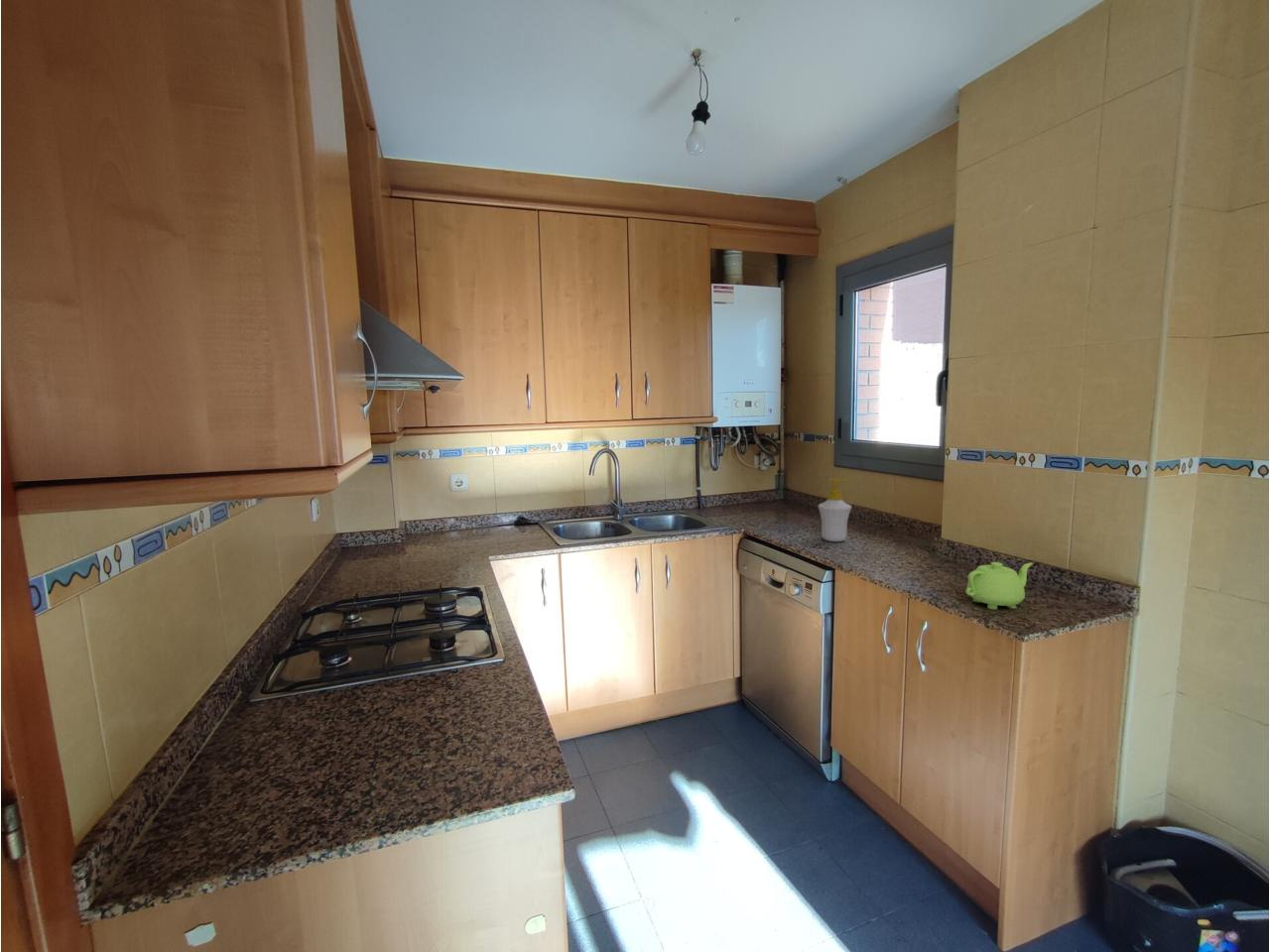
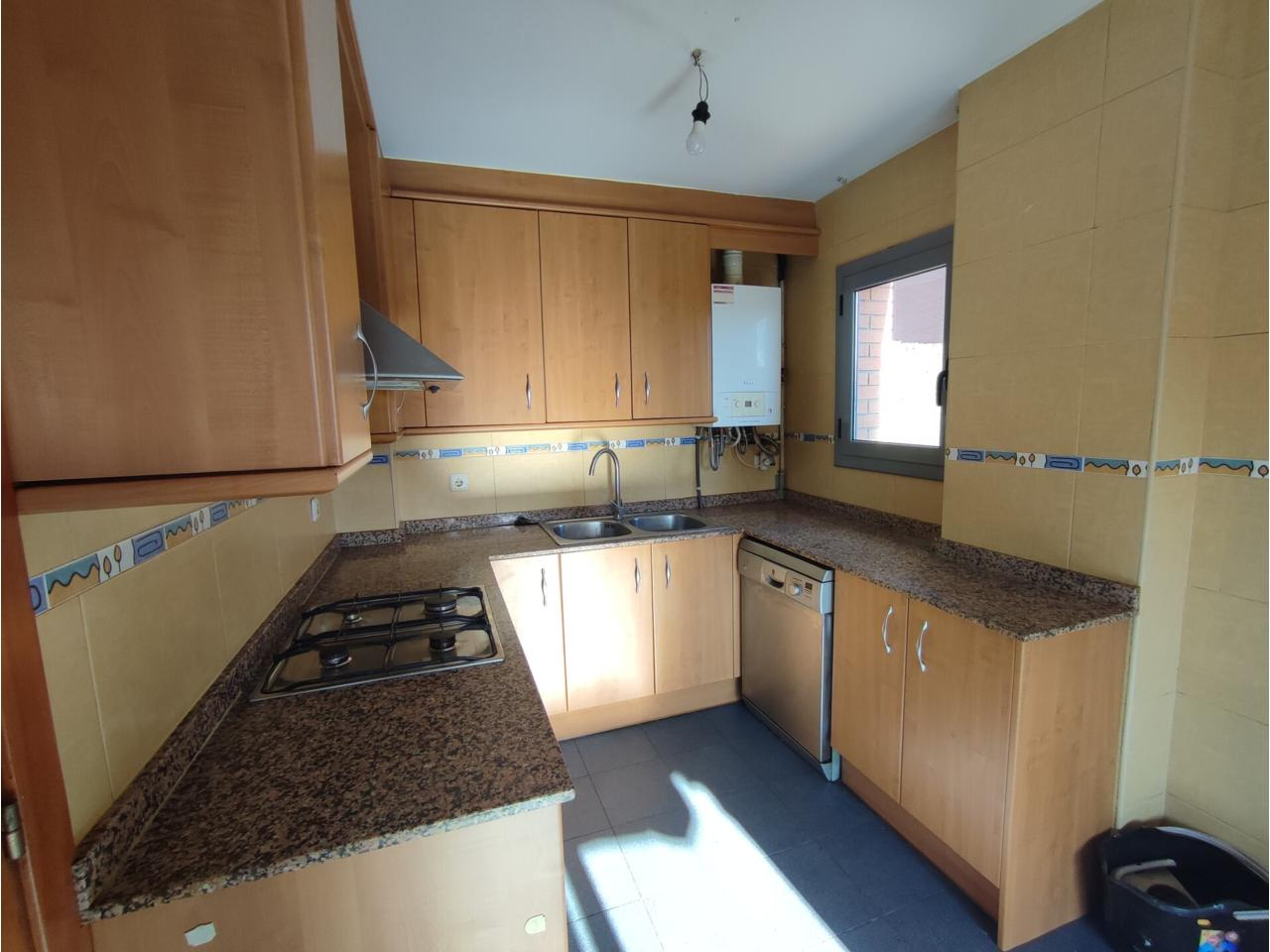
- teapot (998, 583)
- soap bottle (834, 509)
